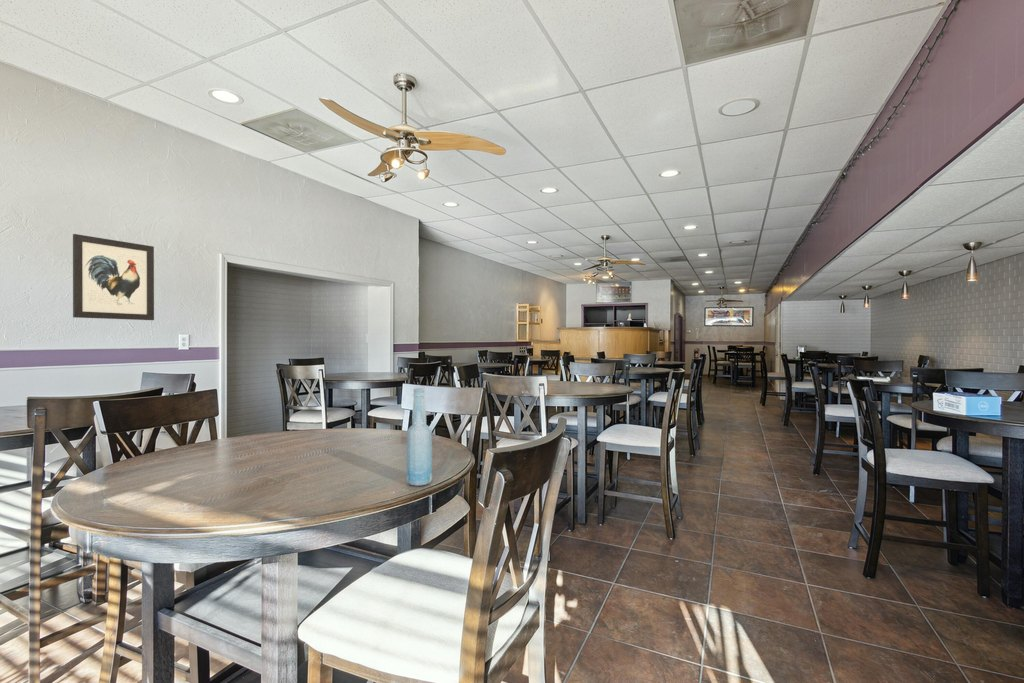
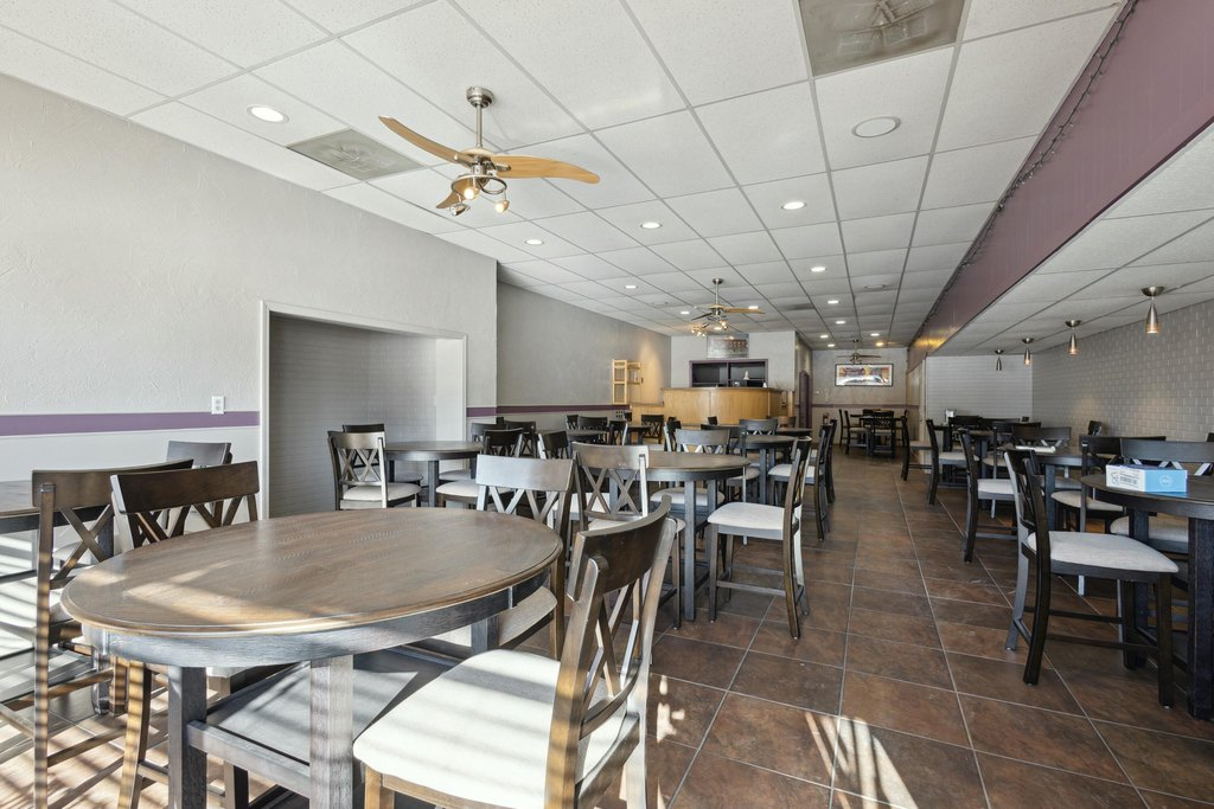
- bottle (419, 435)
- wall art (115, 279)
